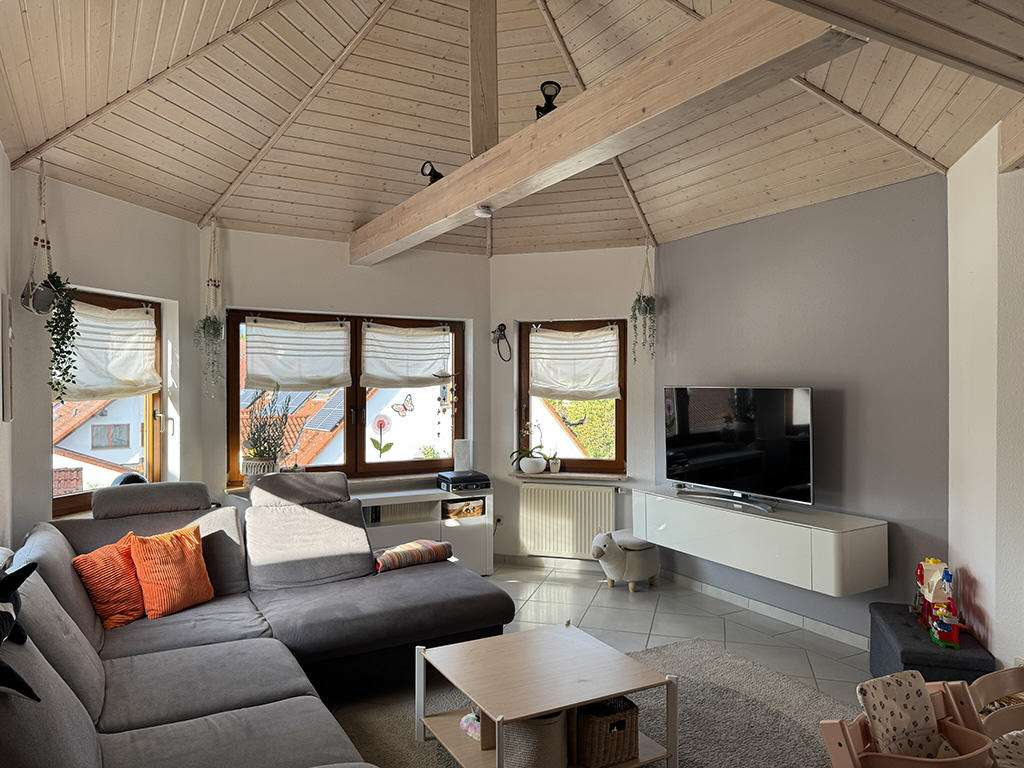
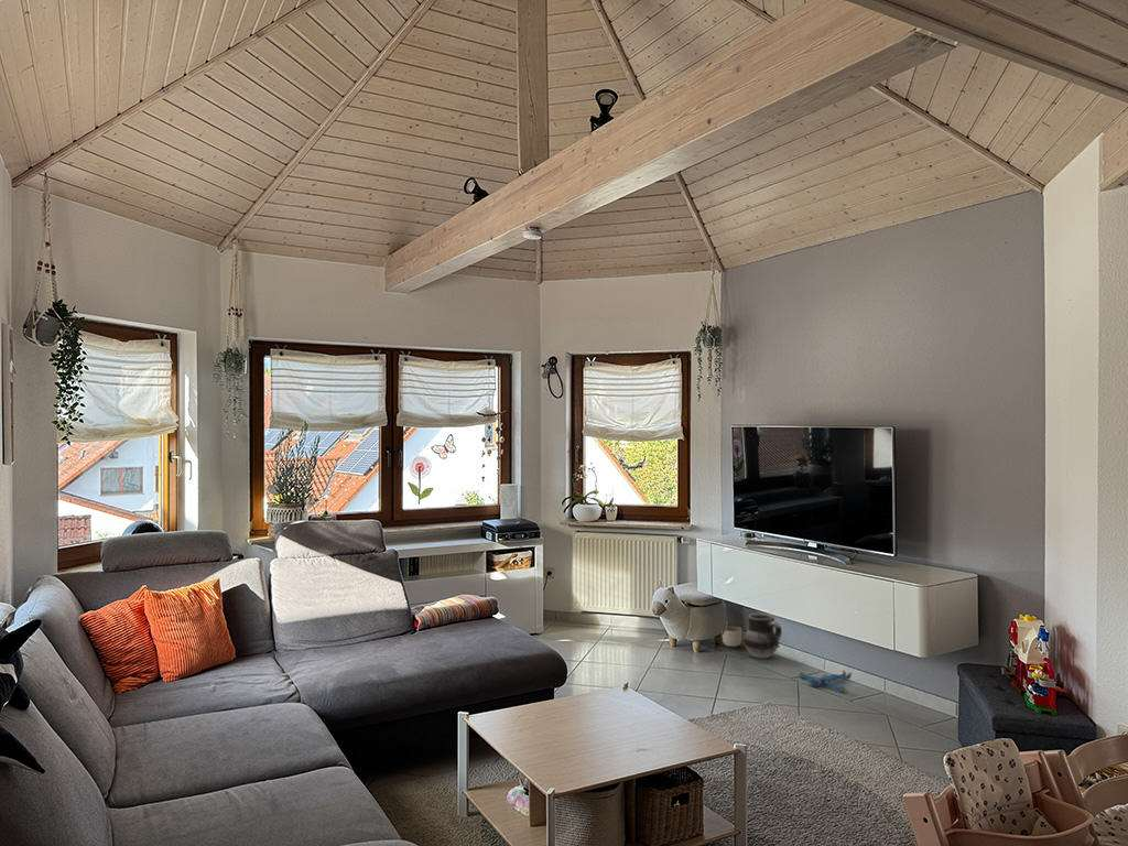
+ ceramic jug (763, 637)
+ plush toy (831, 677)
+ planter (731, 637)
